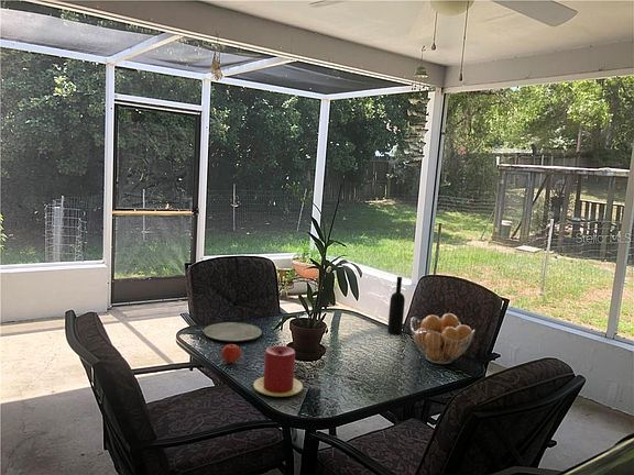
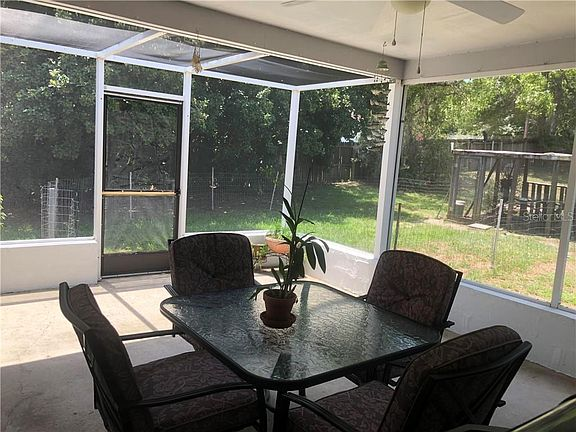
- candle (278, 369)
- fruit basket (440, 336)
- apple (230, 353)
- wine bottle (396, 305)
- plate (232, 332)
